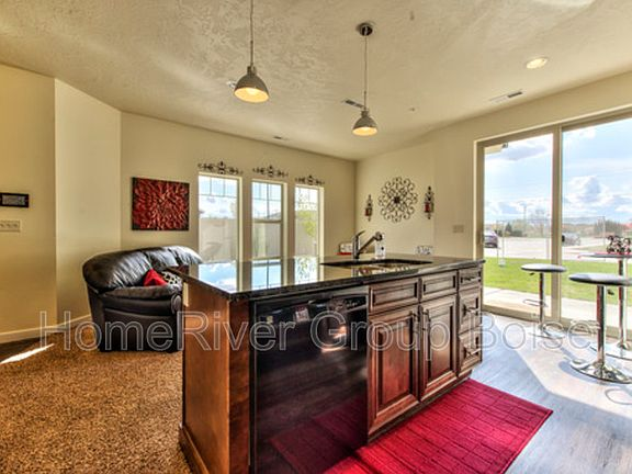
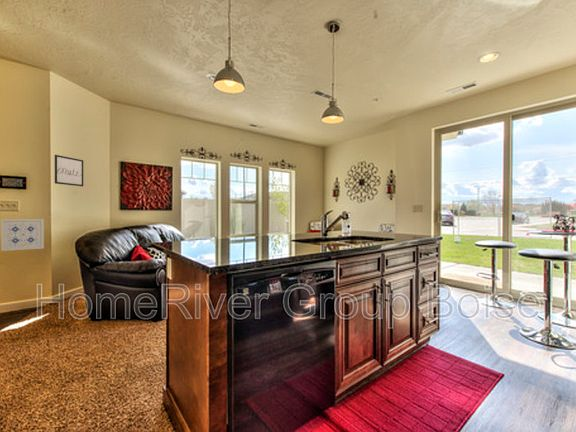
+ wall art (23, 234)
+ wall art (69, 171)
